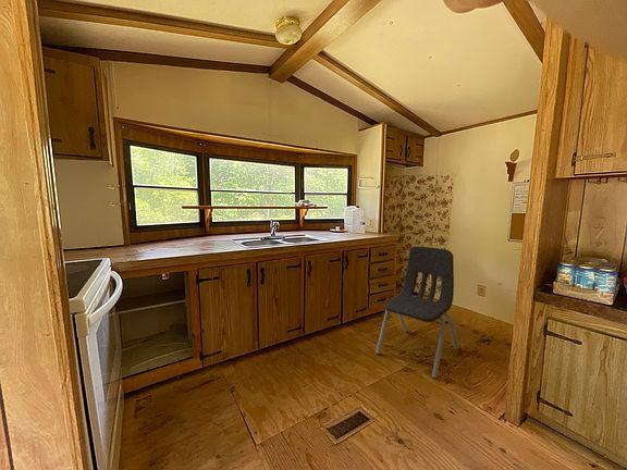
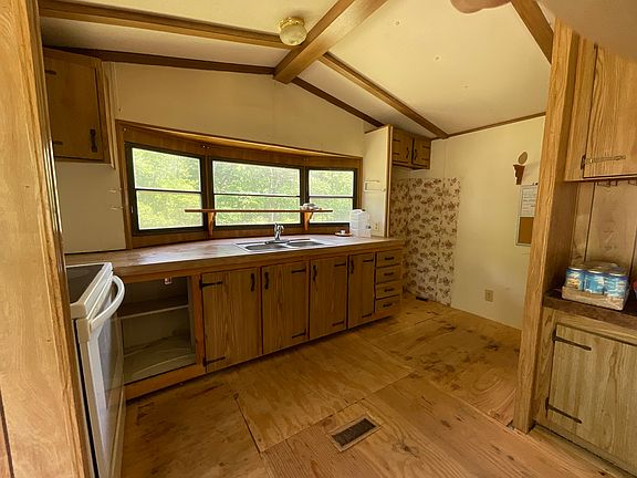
- dining chair (419, 301)
